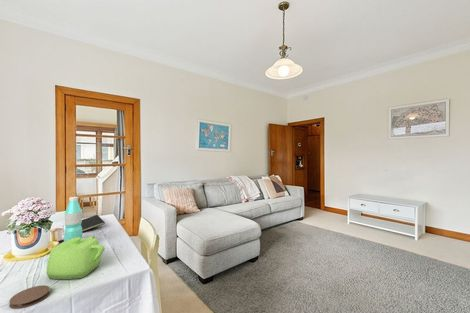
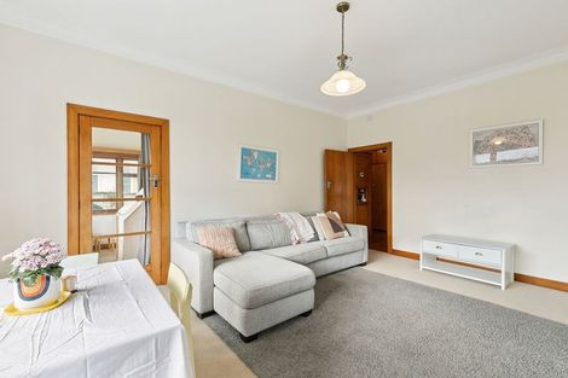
- teapot (84, 252)
- coaster (30, 296)
- notepad (87, 223)
- water bottle (73, 224)
